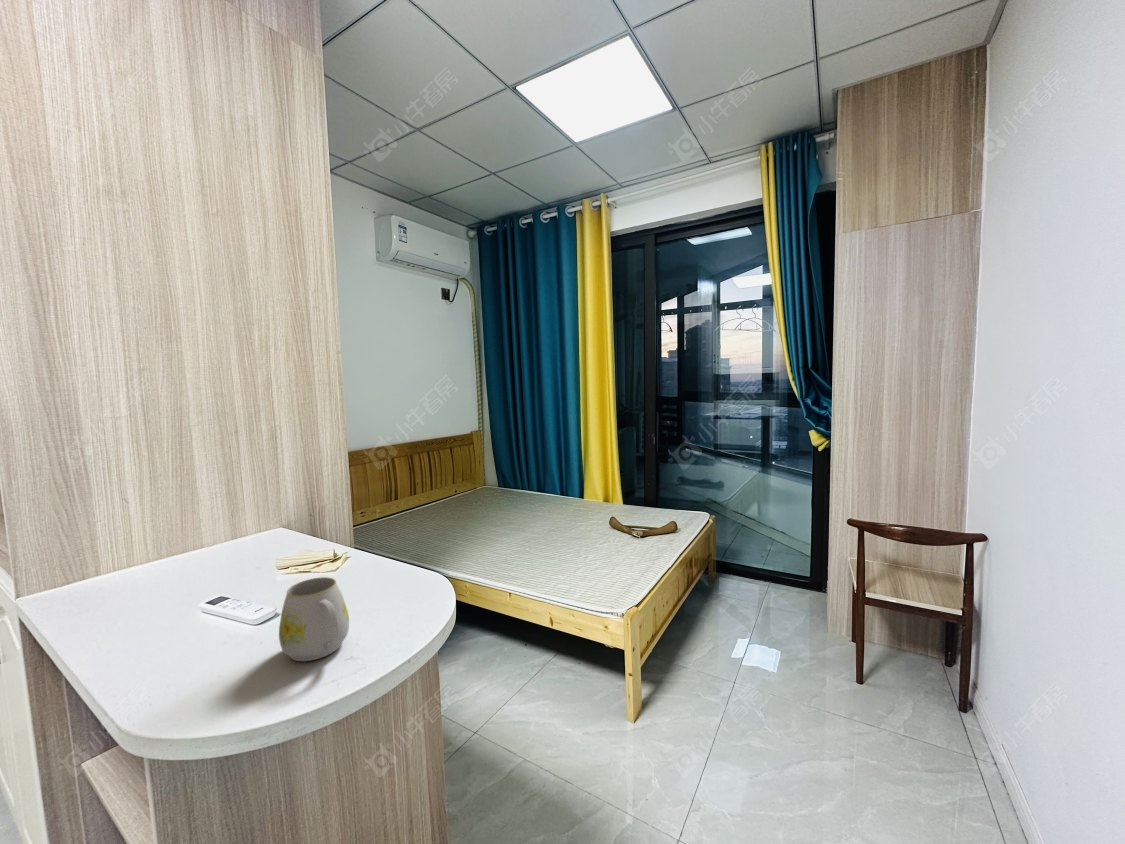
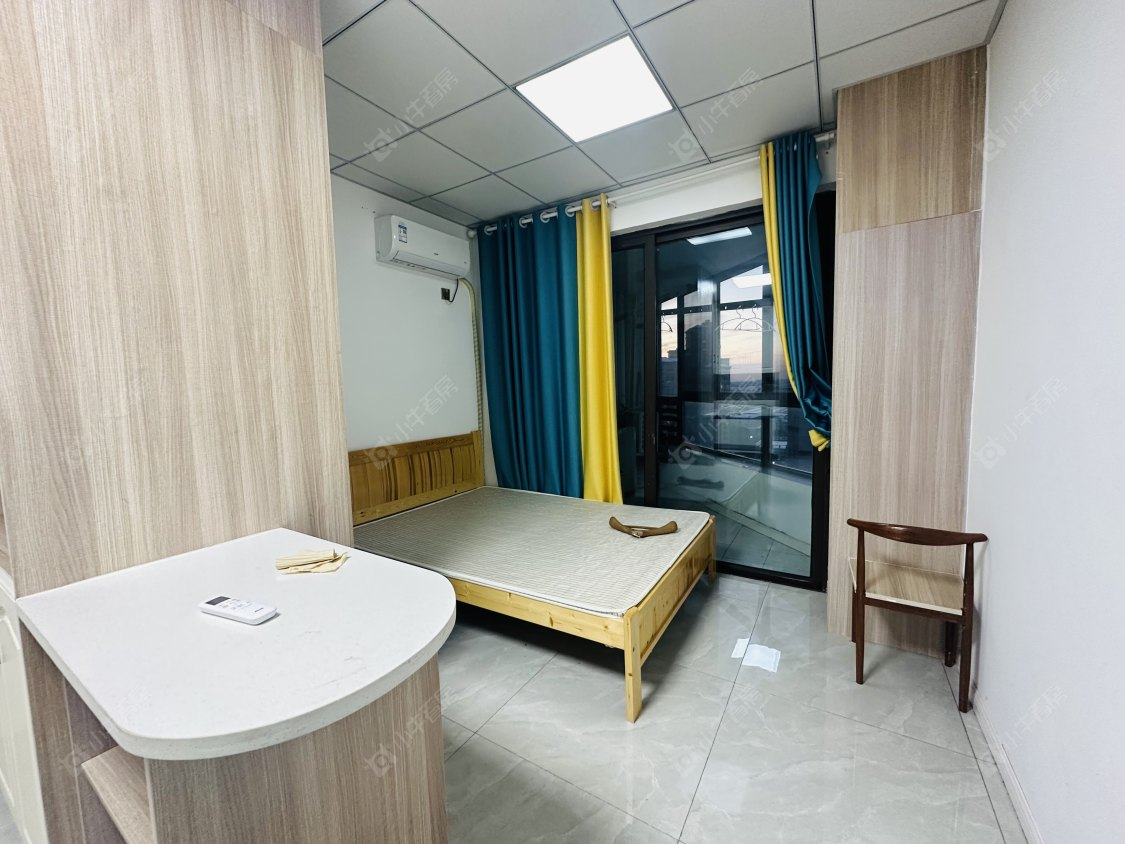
- mug (317, 619)
